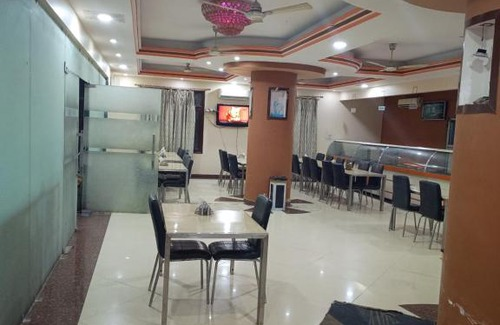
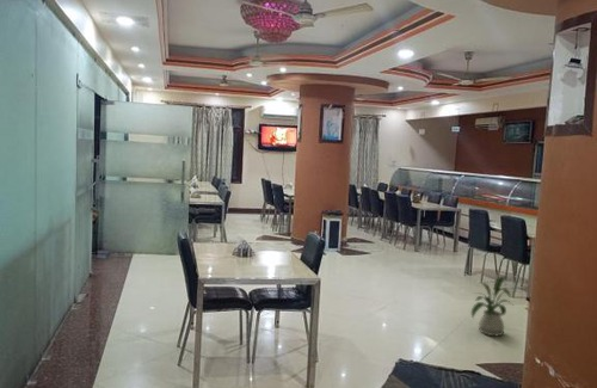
+ house plant (487, 304)
